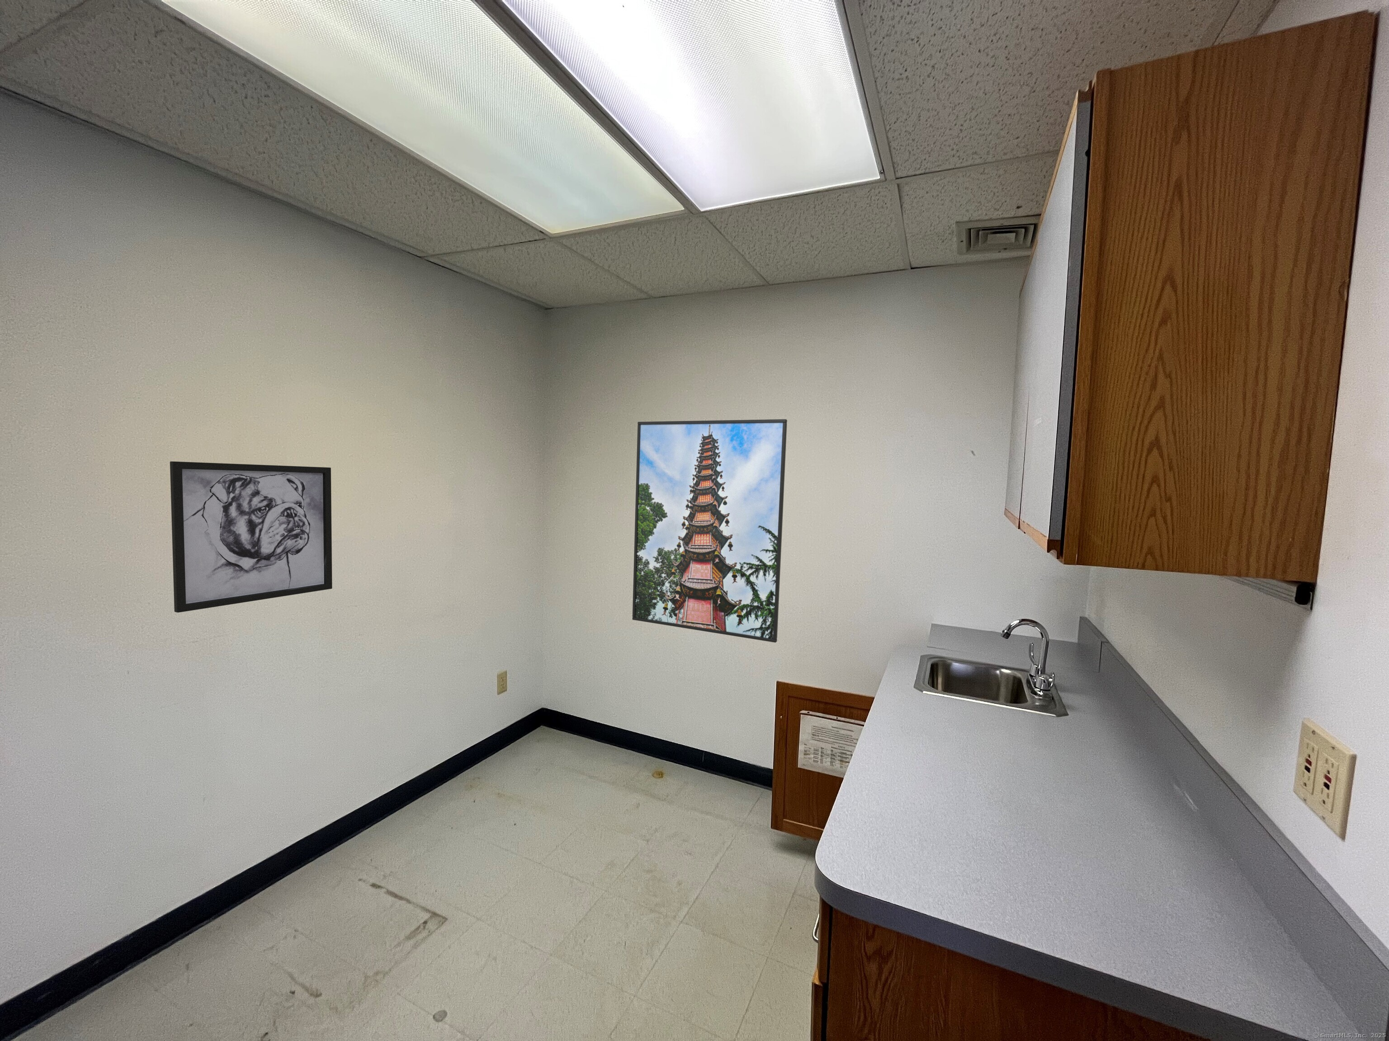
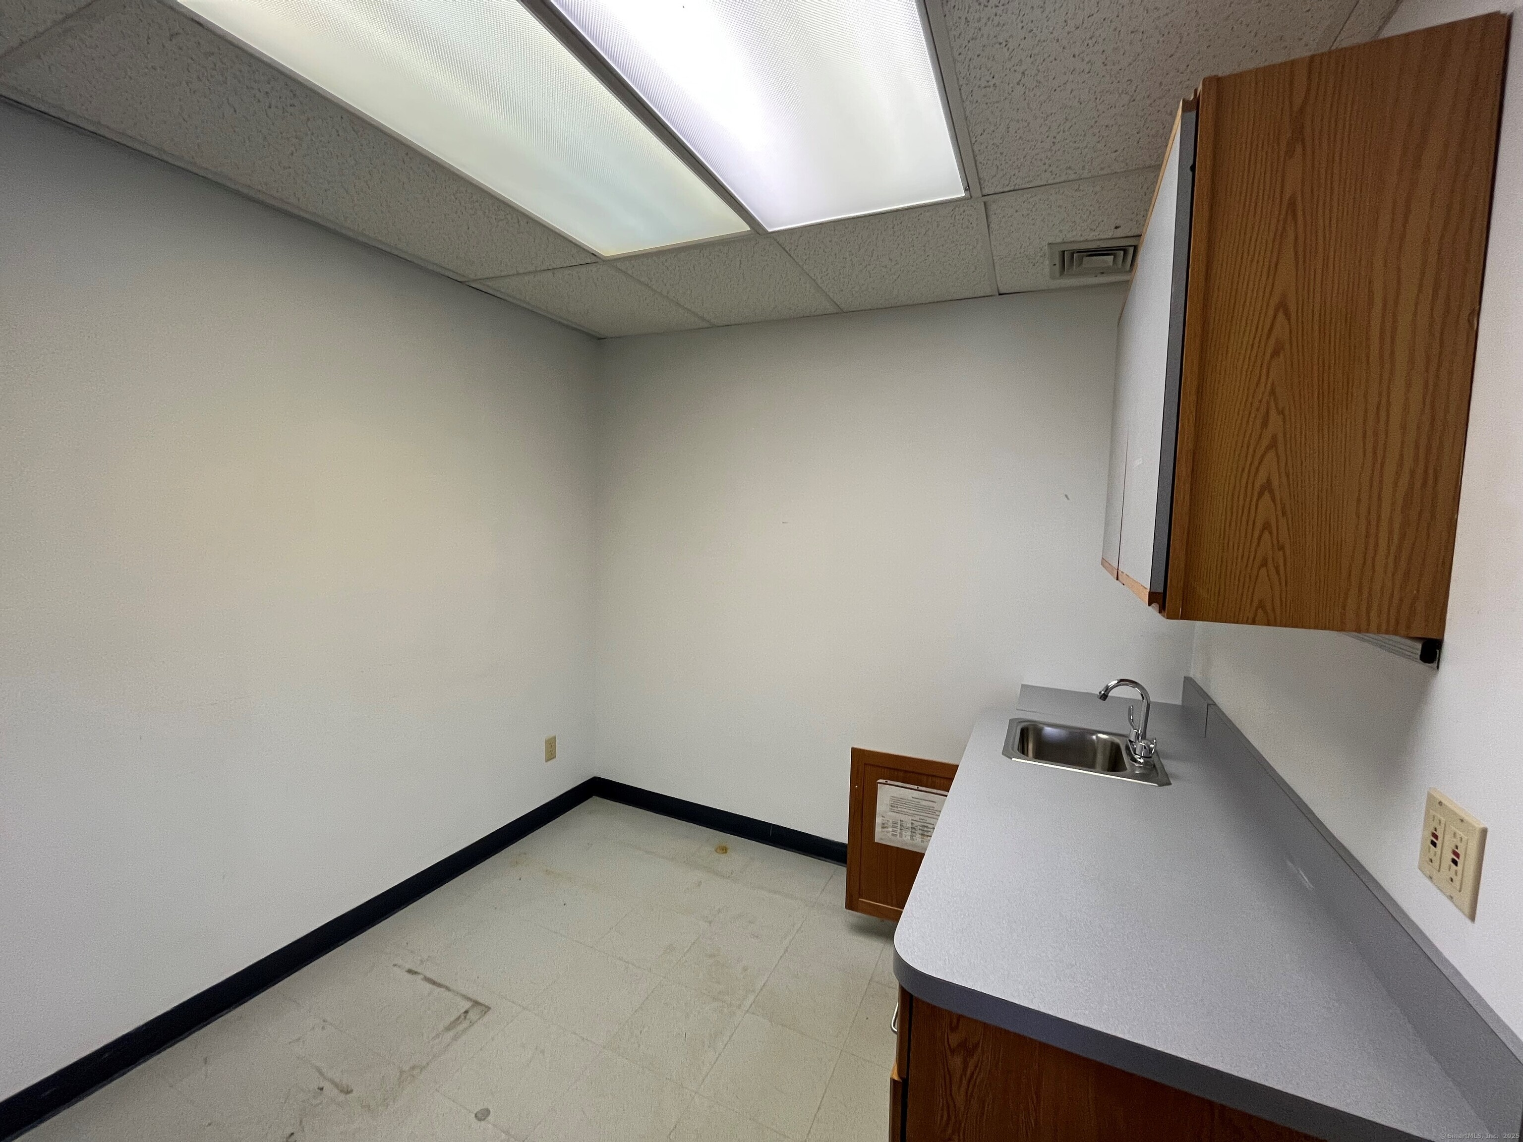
- wall art (260, 533)
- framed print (704, 527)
